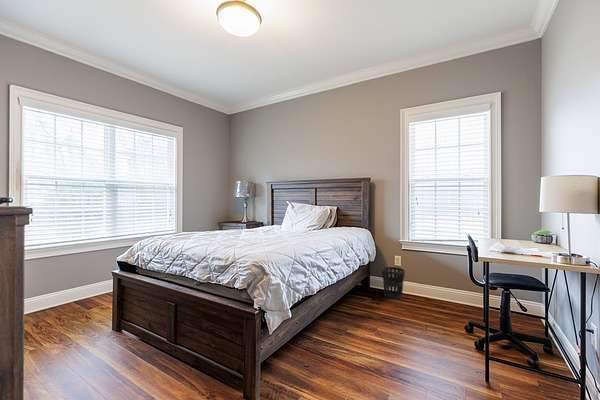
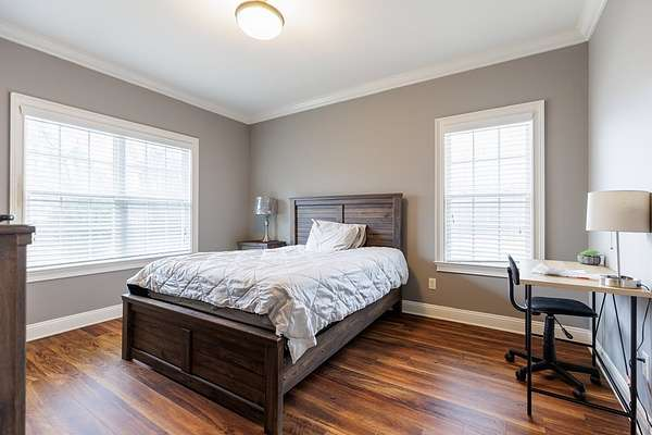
- wastebasket (393, 282)
